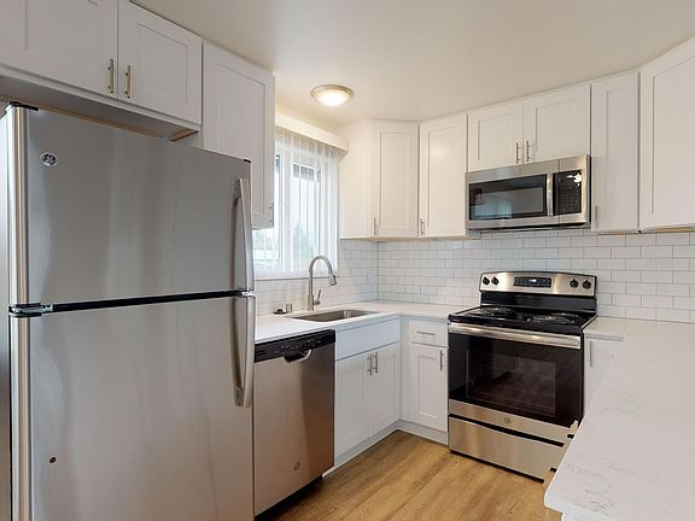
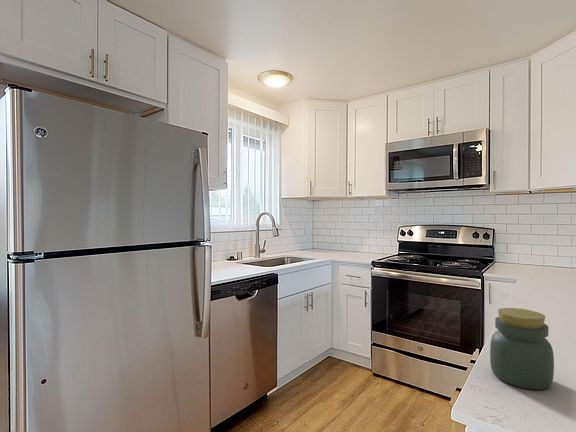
+ jar (520, 345)
